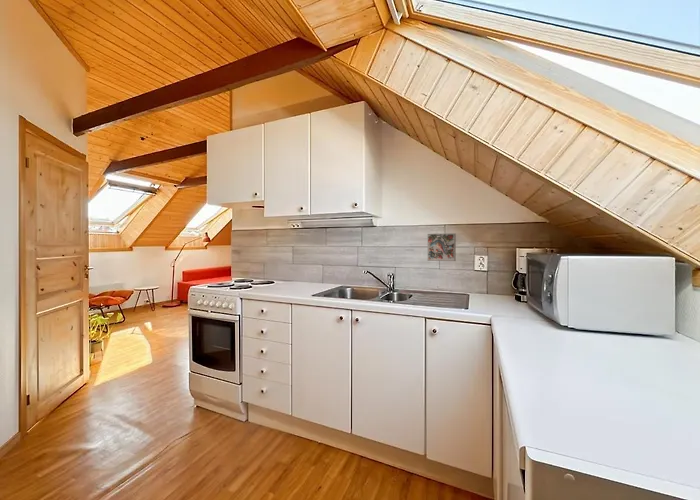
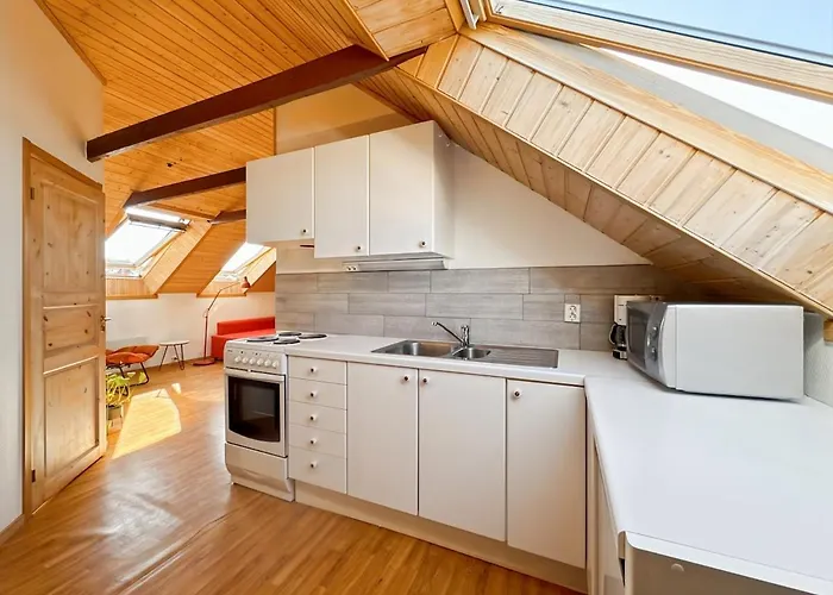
- decorative tile (441, 247)
